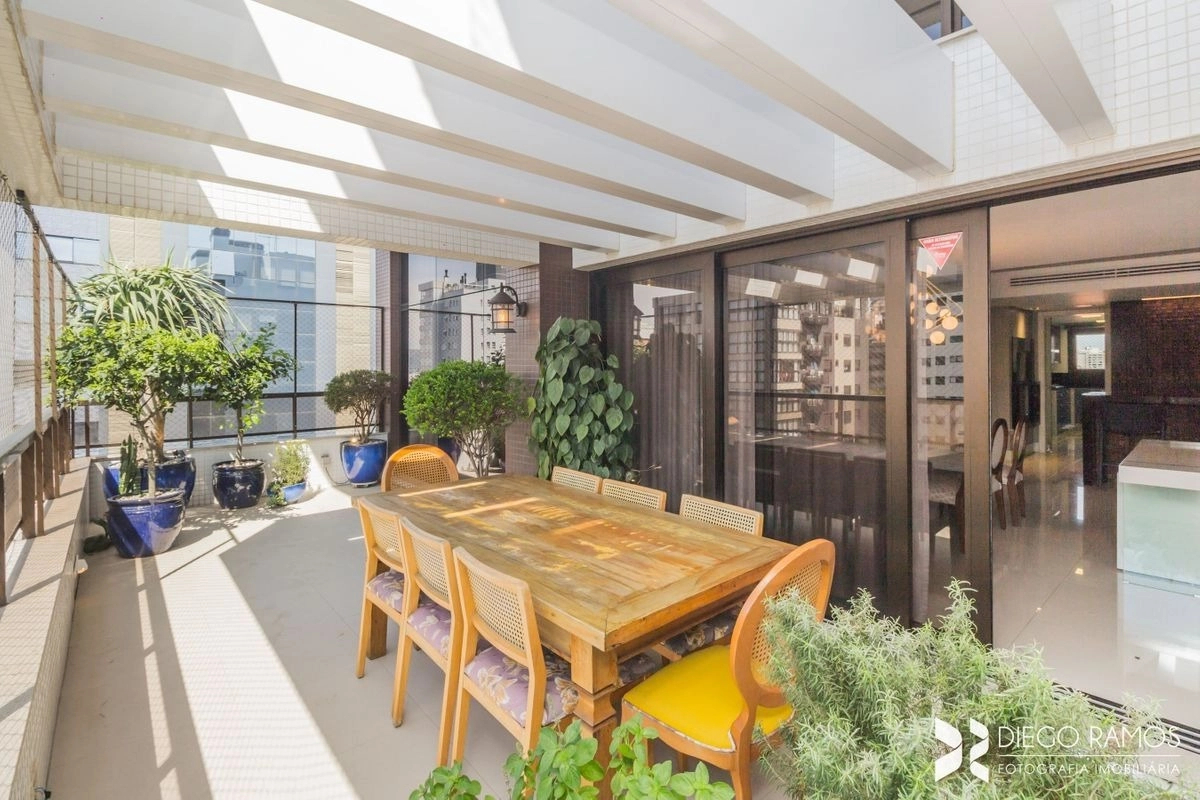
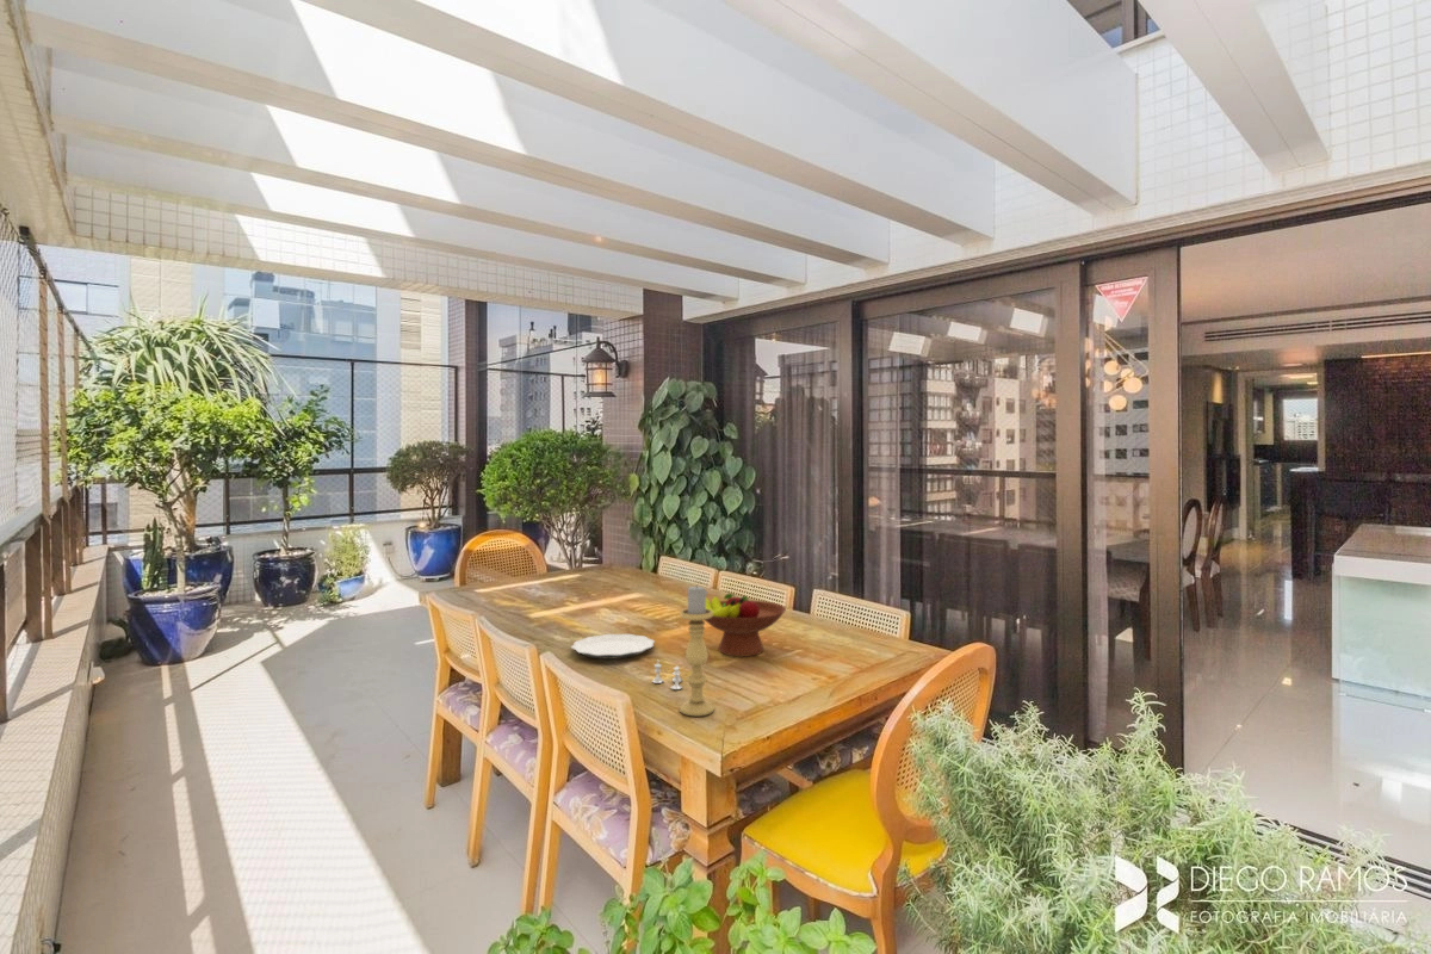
+ fruit bowl (741, 621)
+ candle holder (696, 646)
+ plate (613, 646)
+ salt and pepper shaker set (673, 673)
